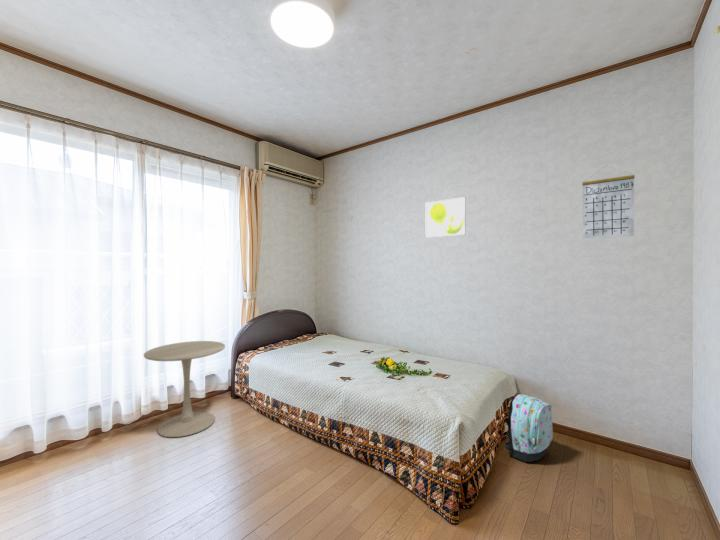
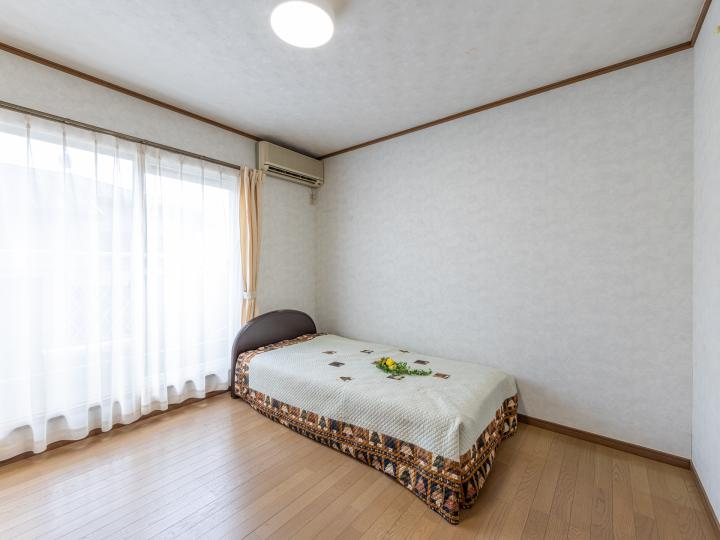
- side table (186, 386)
- backpack (529, 424)
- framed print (444, 218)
- calendar (607, 201)
